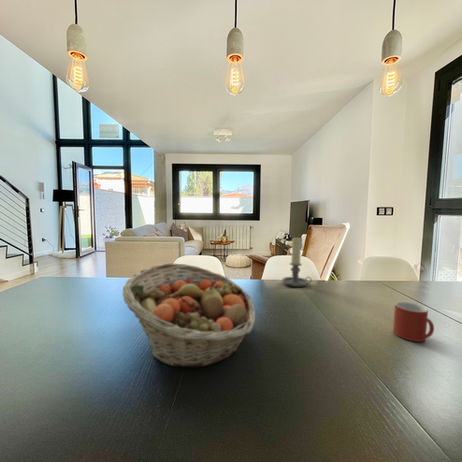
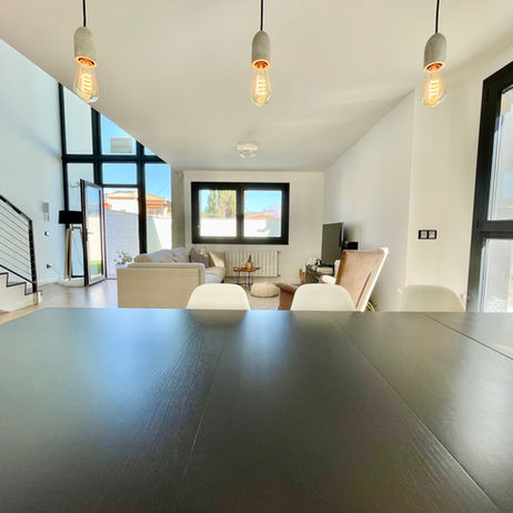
- fruit basket (195, 303)
- candle holder (298, 260)
- mug (415, 323)
